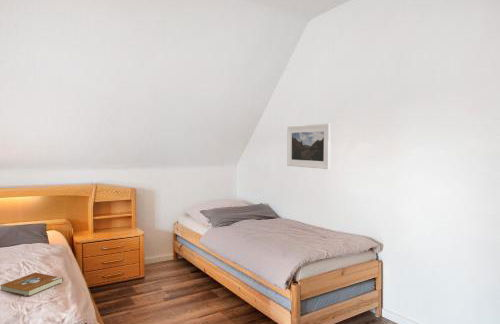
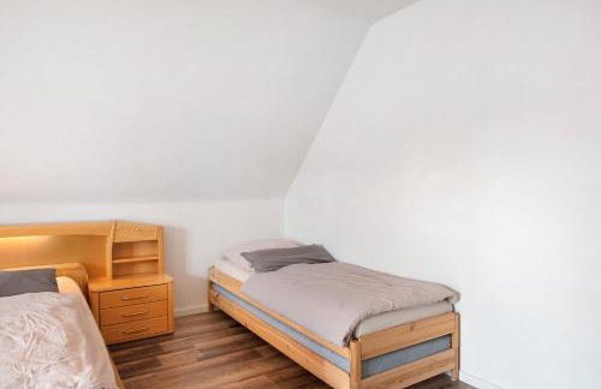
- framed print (307, 146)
- book (32, 283)
